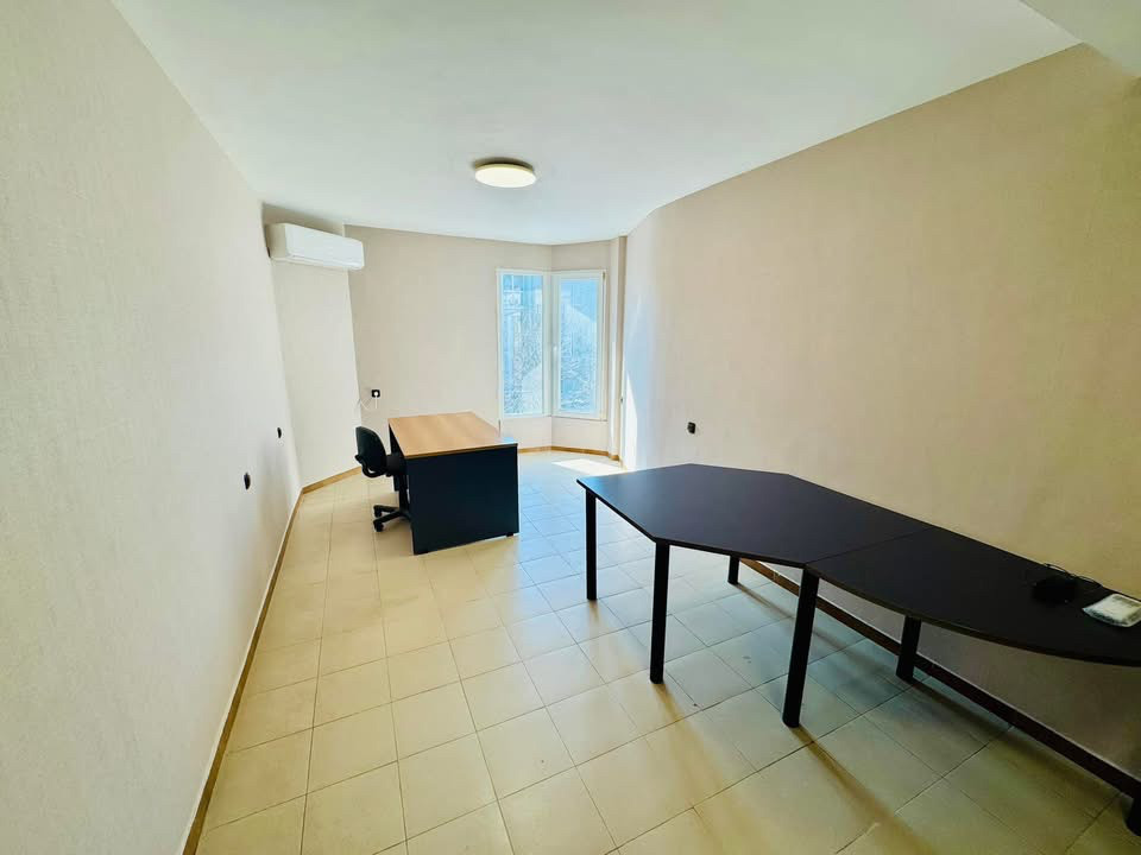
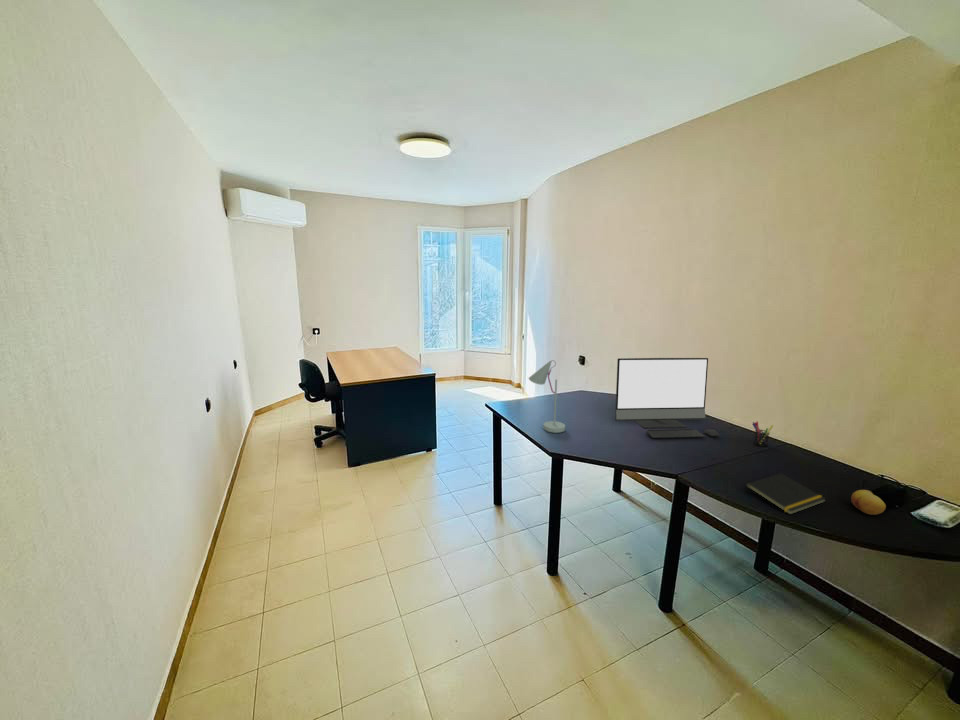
+ fruit (867, 502)
+ notepad (785, 492)
+ pen holder (762, 433)
+ desk lamp (551, 390)
+ monitor (668, 395)
